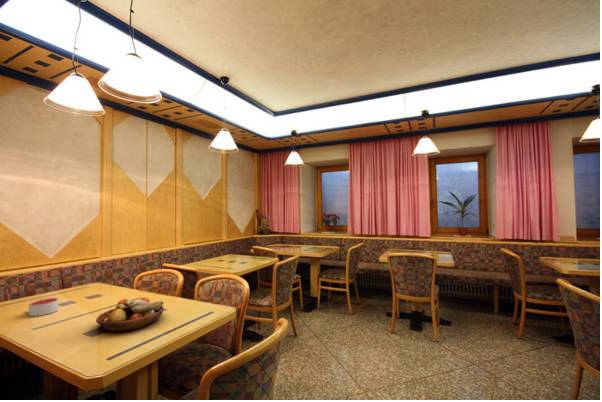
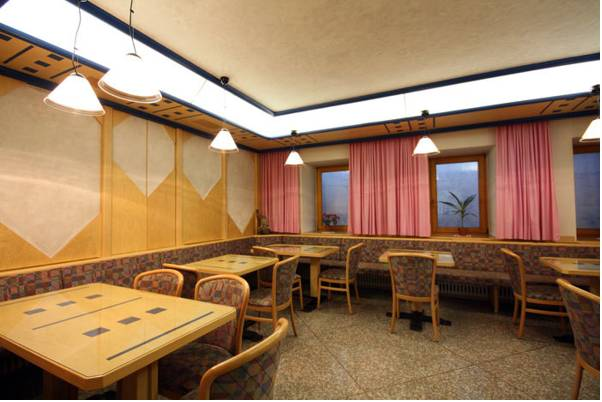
- fruit bowl (132, 309)
- candle (43, 306)
